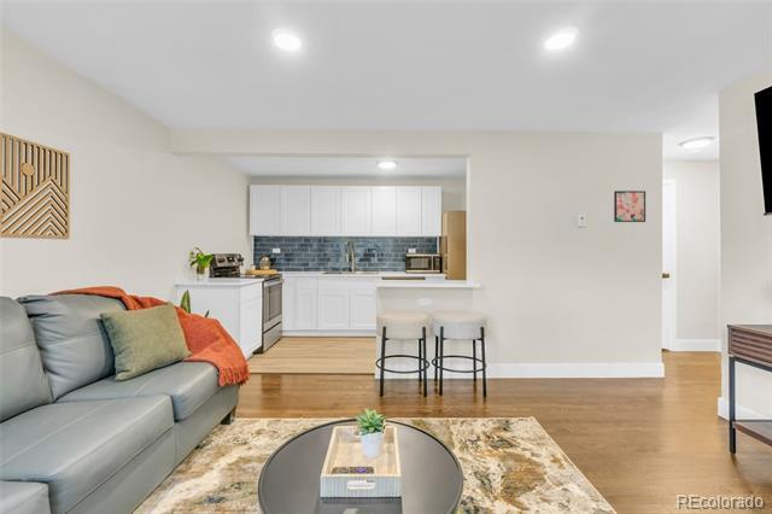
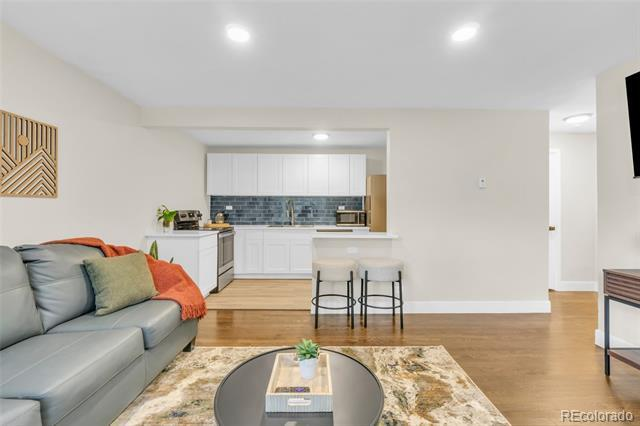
- wall art (630, 206)
